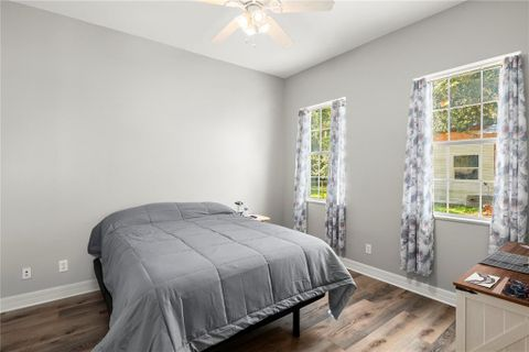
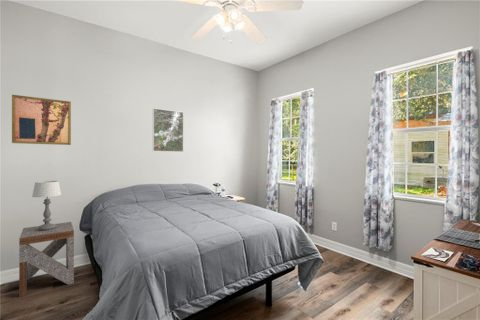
+ wall art (43, 121)
+ side table (48, 255)
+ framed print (168, 131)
+ table lamp (47, 205)
